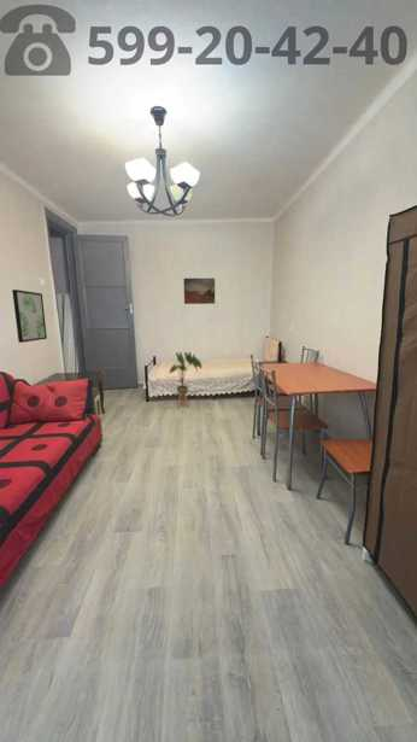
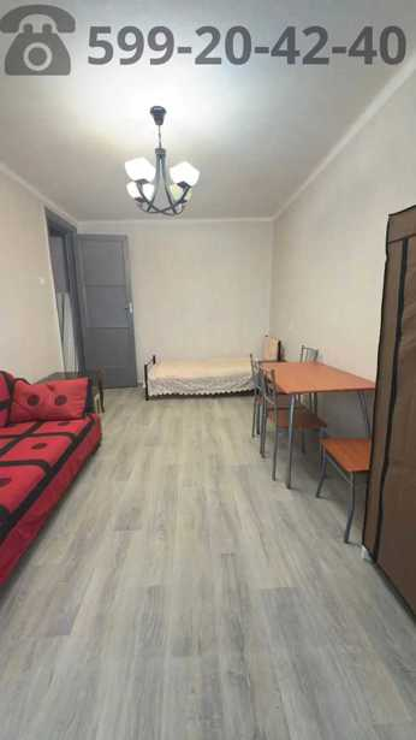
- wall art (30, 316)
- house plant (183, 379)
- wall art (199, 291)
